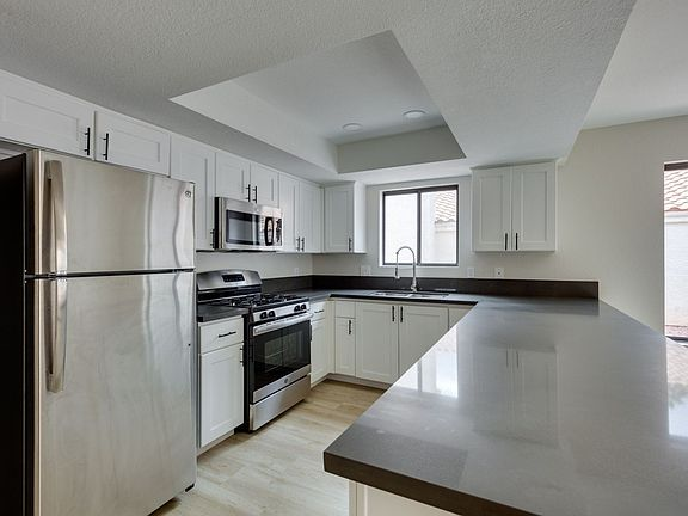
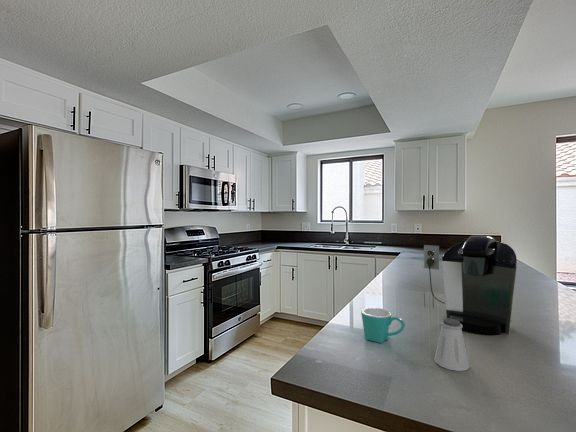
+ mug (382, 326)
+ coffee maker (459, 277)
+ saltshaker (451, 341)
